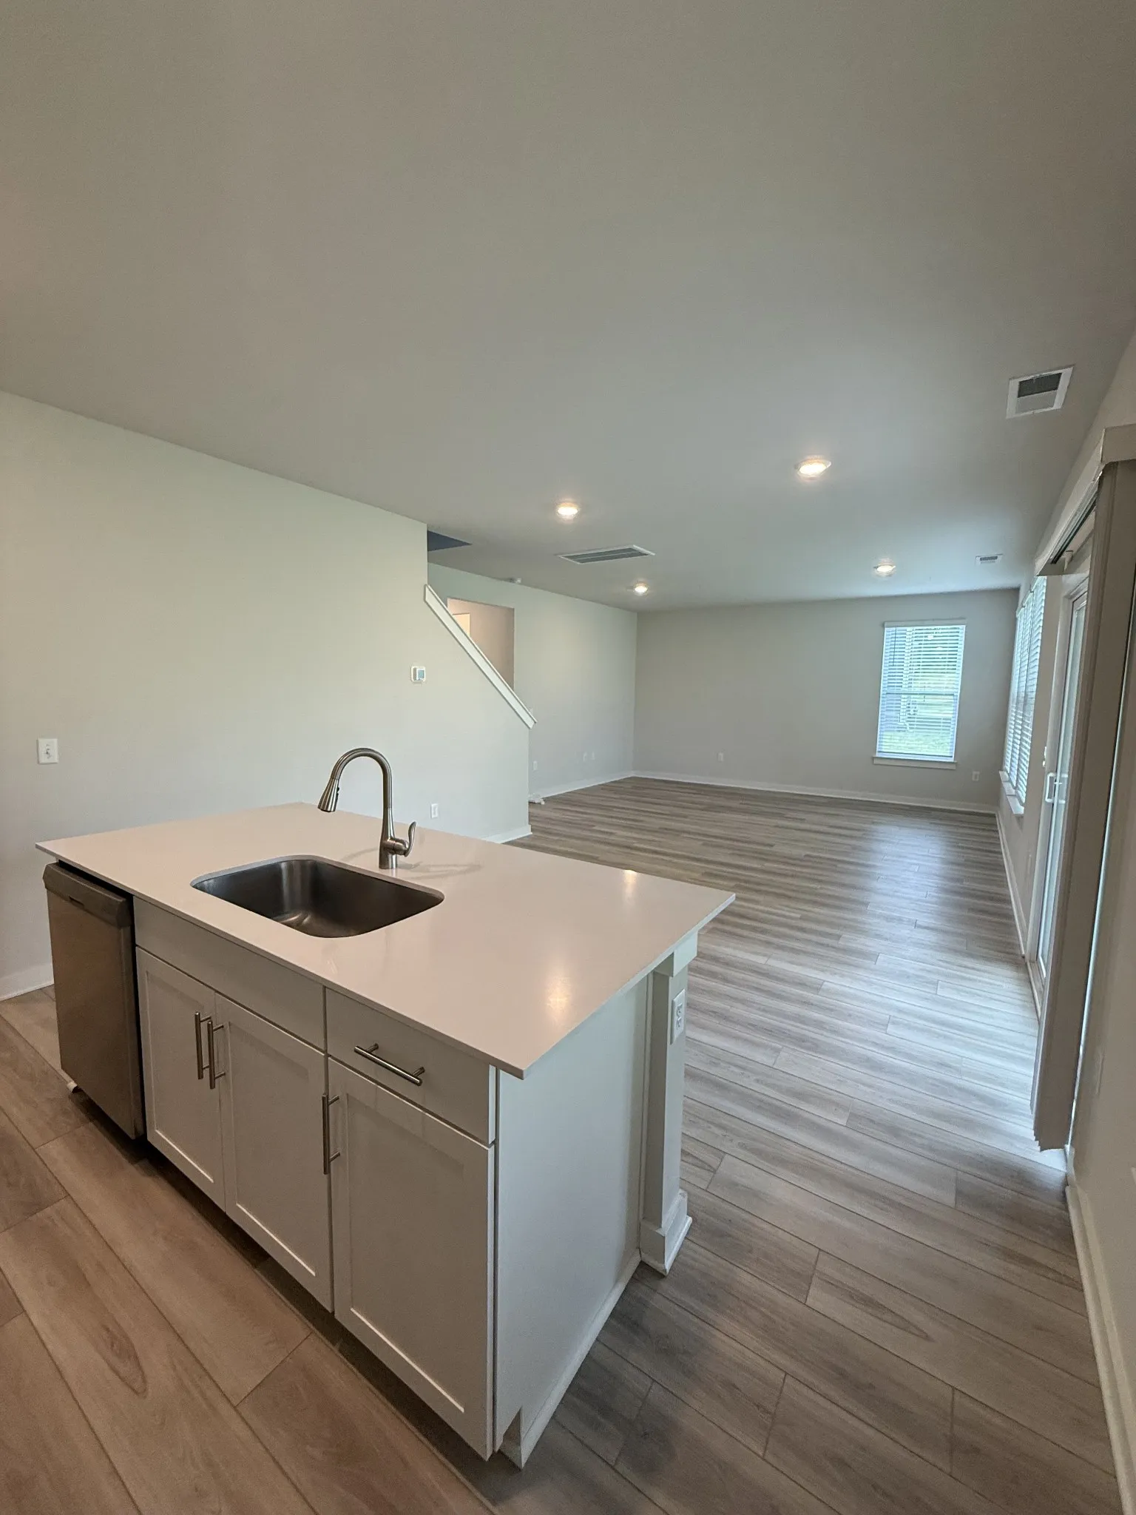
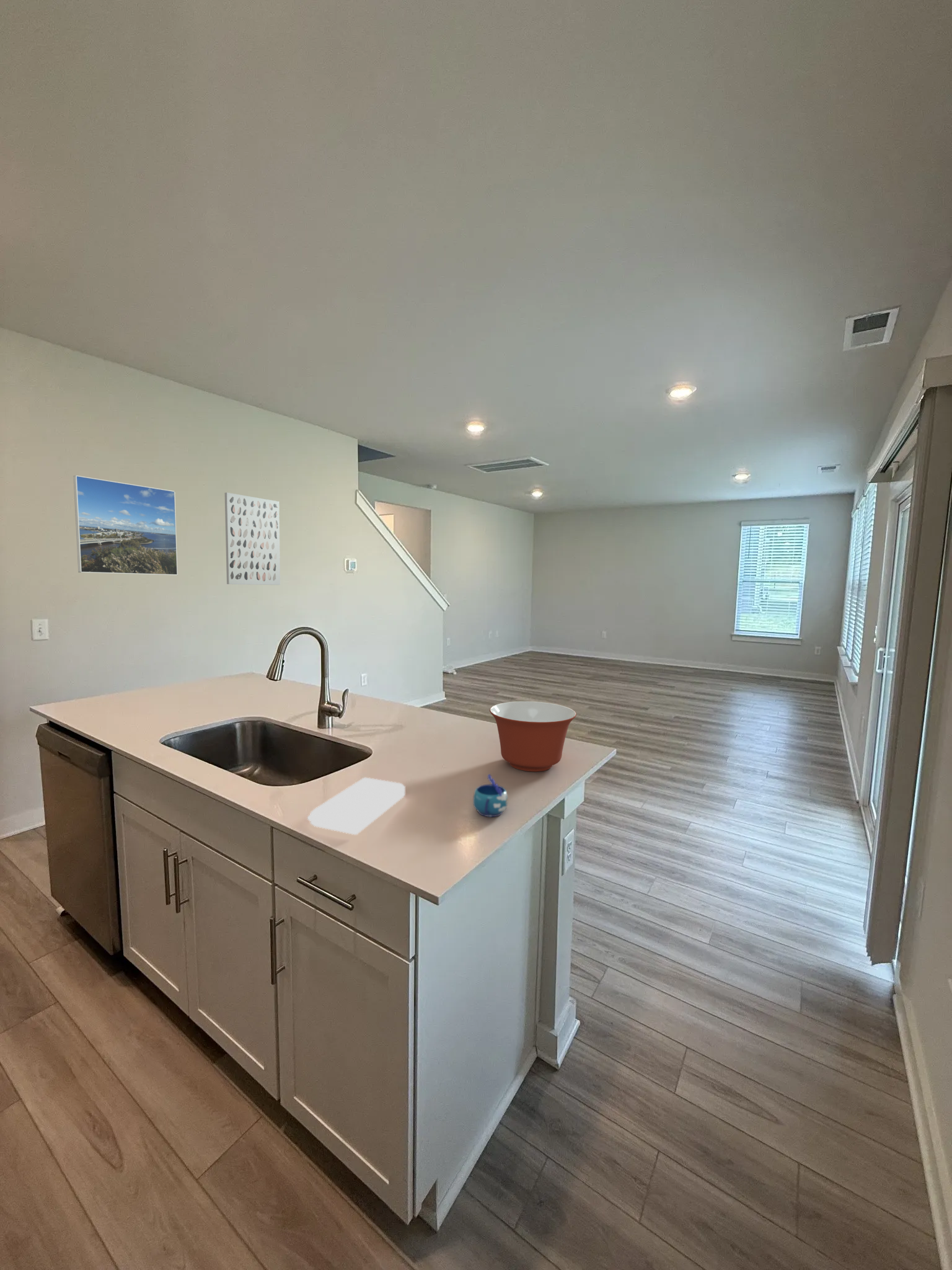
+ mug (490, 796)
+ mixing bowl (531, 737)
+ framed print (130, 529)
+ wall art (253, 541)
+ wireless charger (360, 803)
